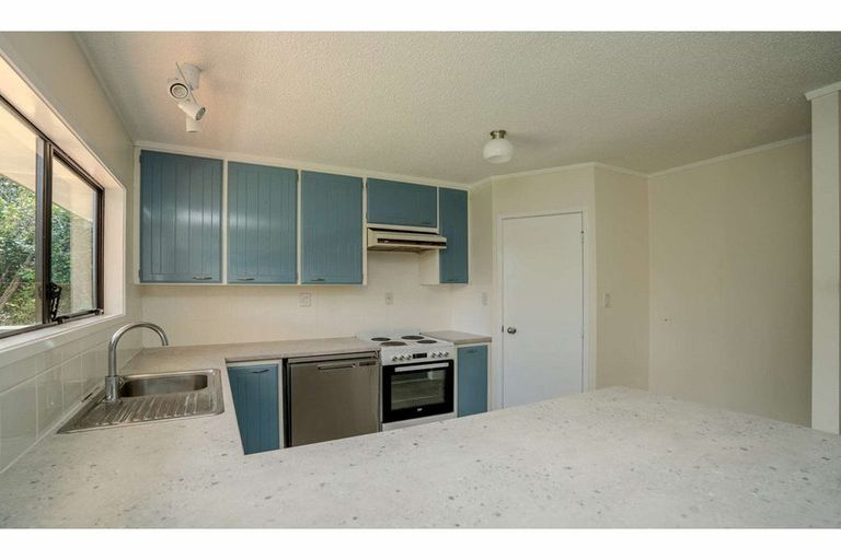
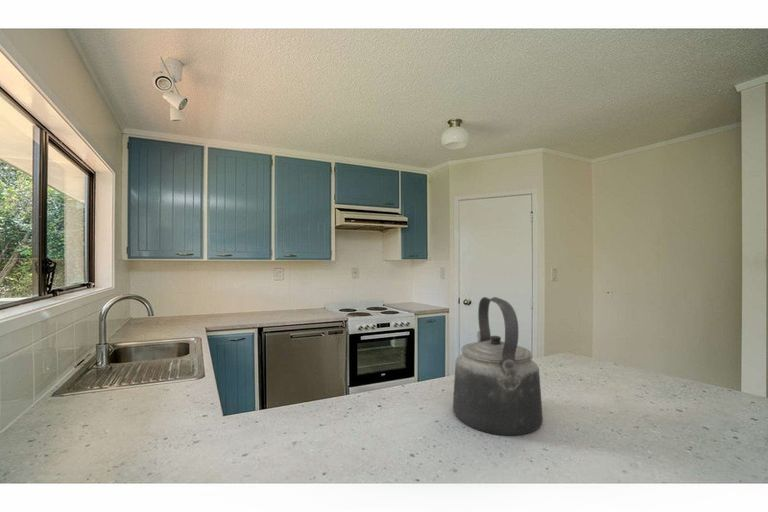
+ kettle (493, 354)
